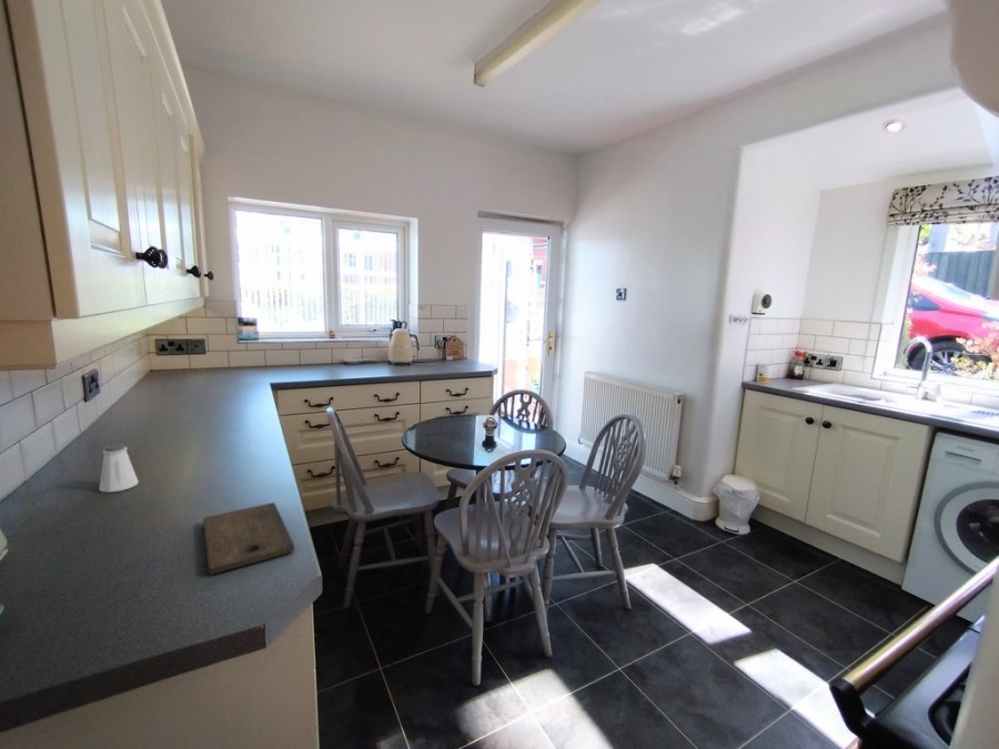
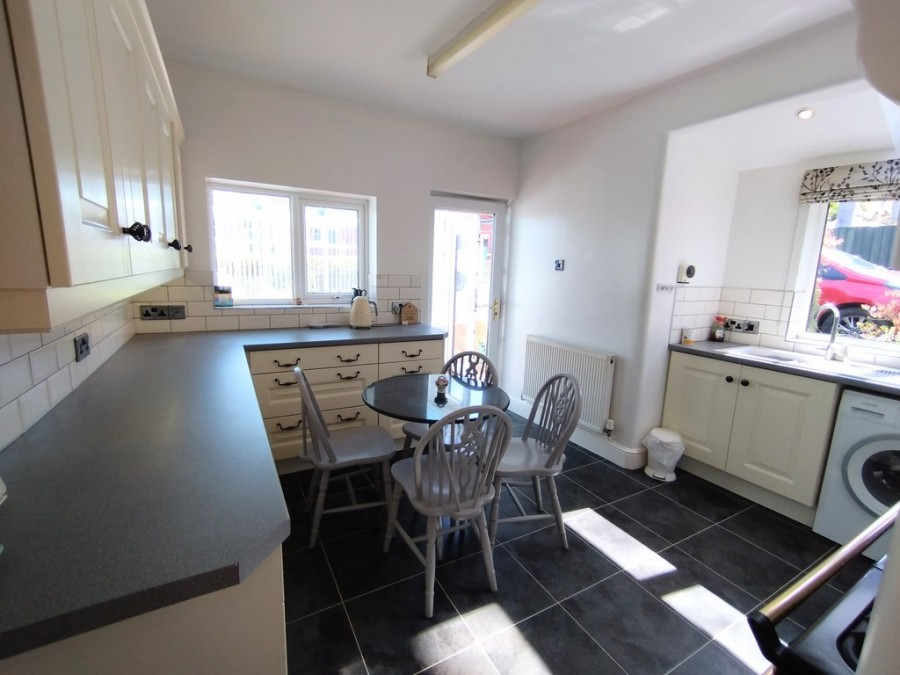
- cutting board (246, 533)
- saltshaker (117, 466)
